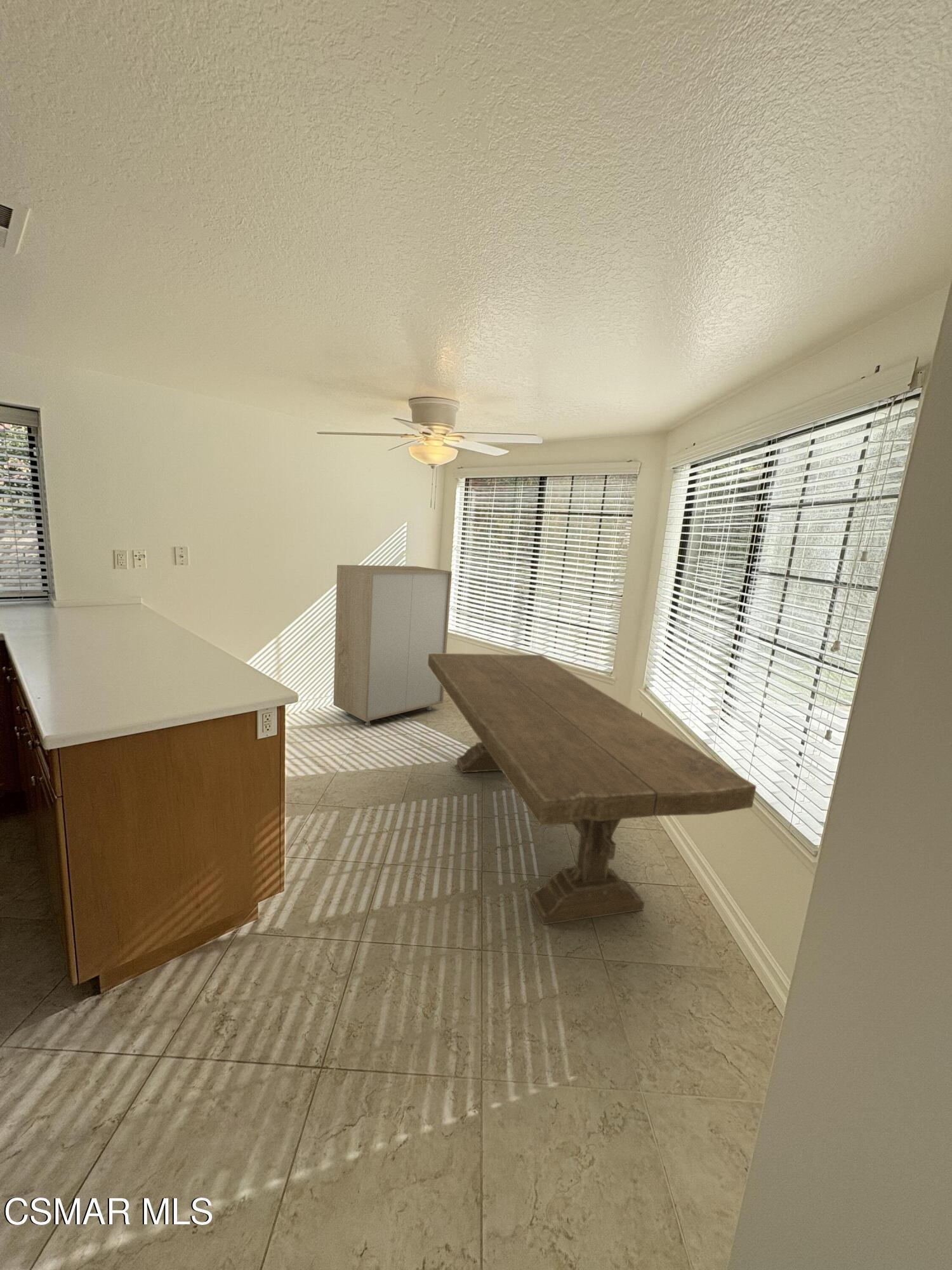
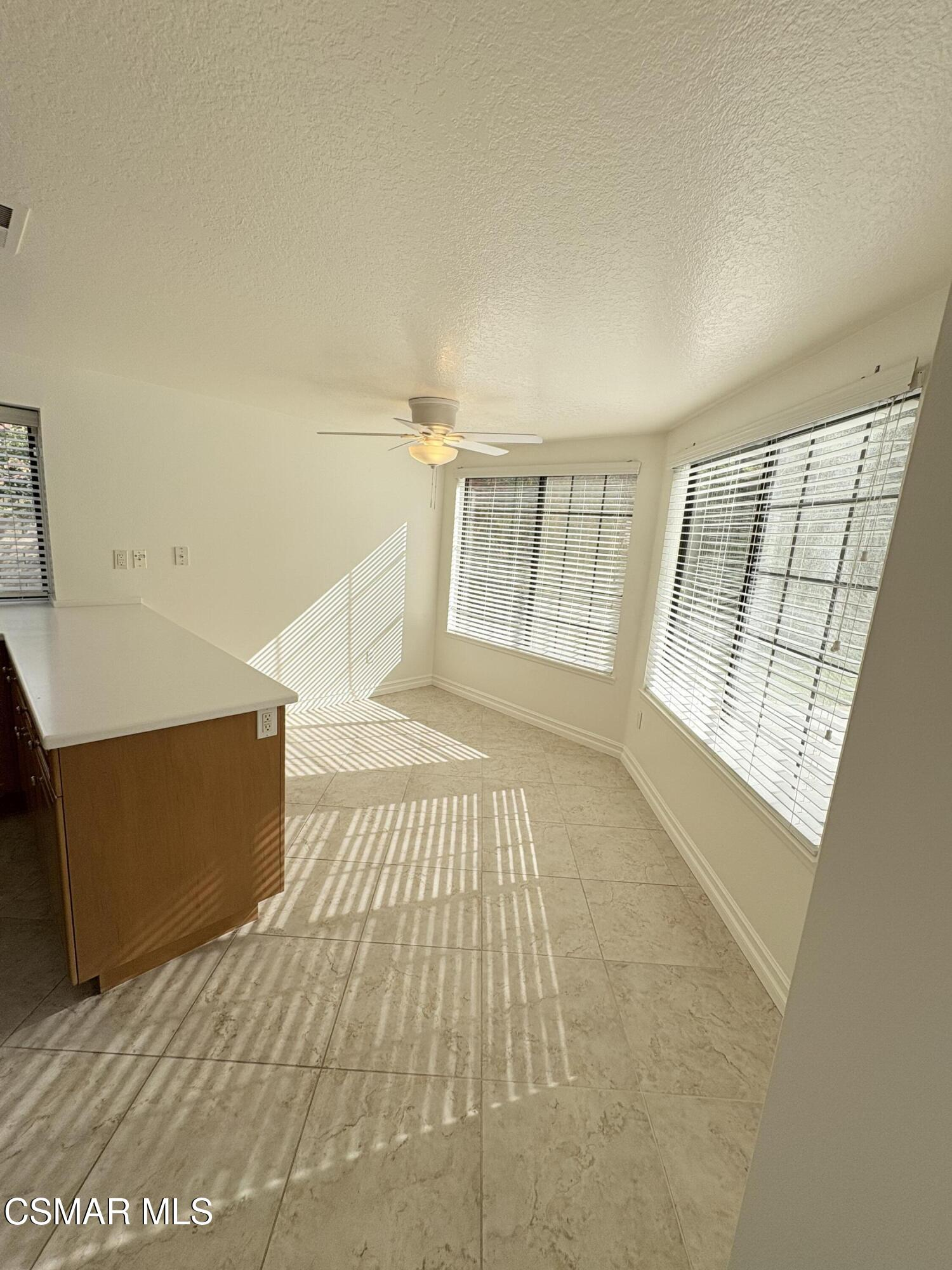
- dining table (536, 761)
- storage cabinet (392, 641)
